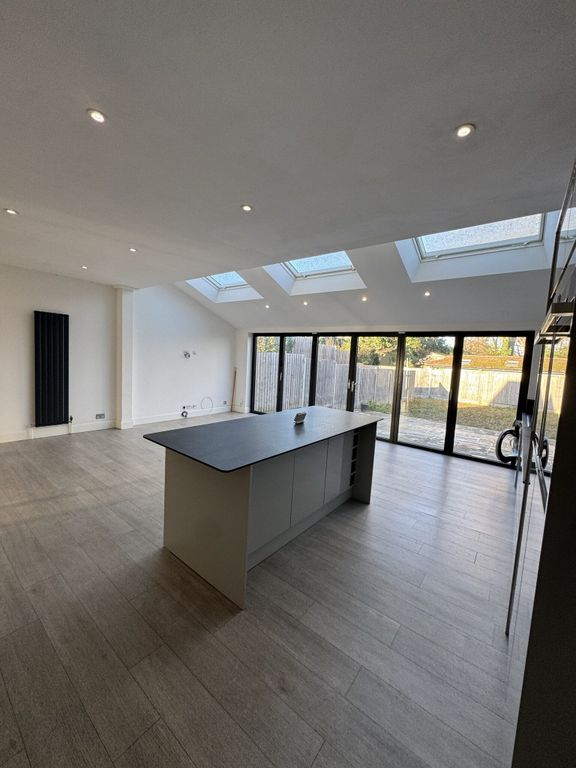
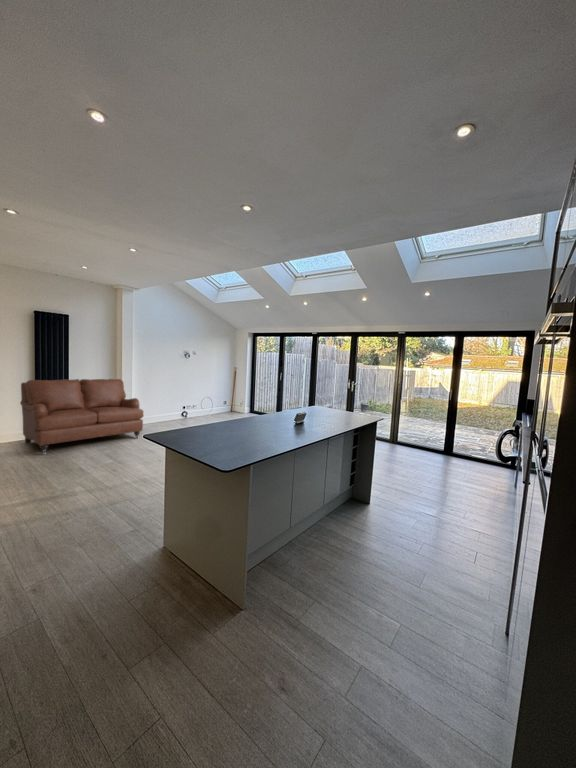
+ sofa (84, 410)
